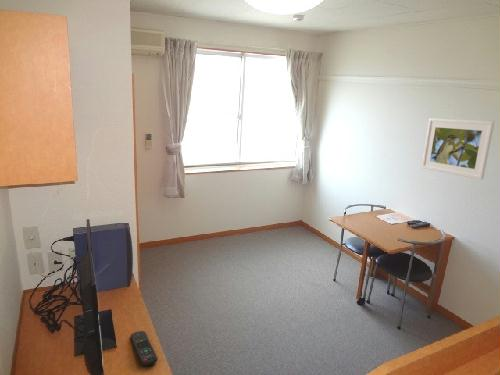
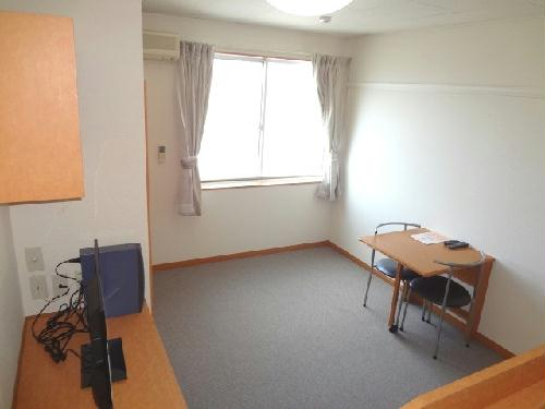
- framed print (454, 147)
- remote control (143, 347)
